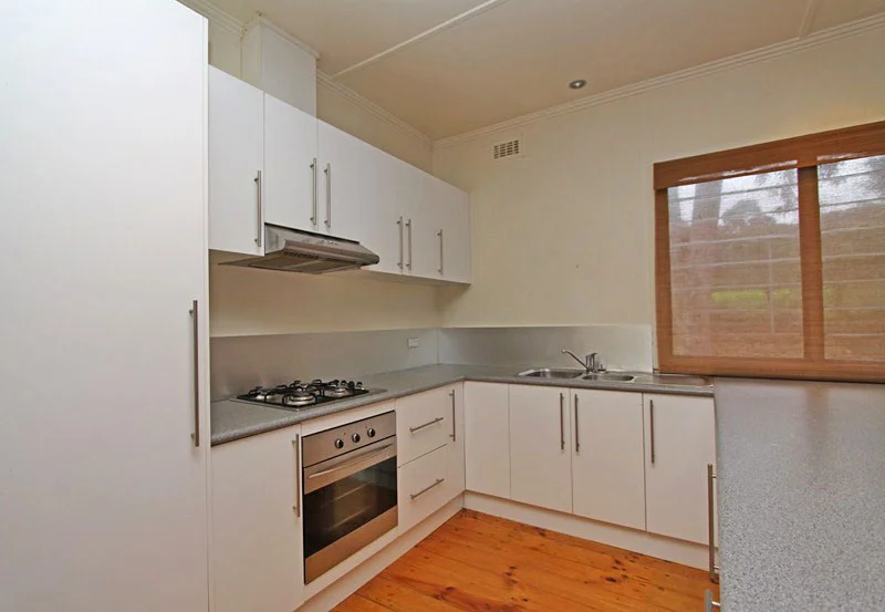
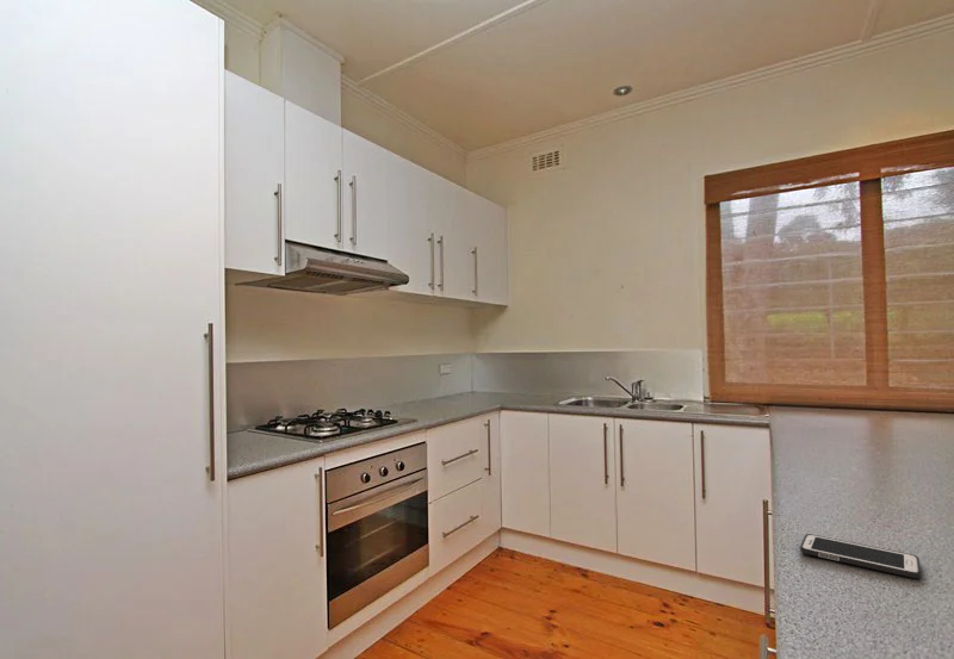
+ cell phone (857, 554)
